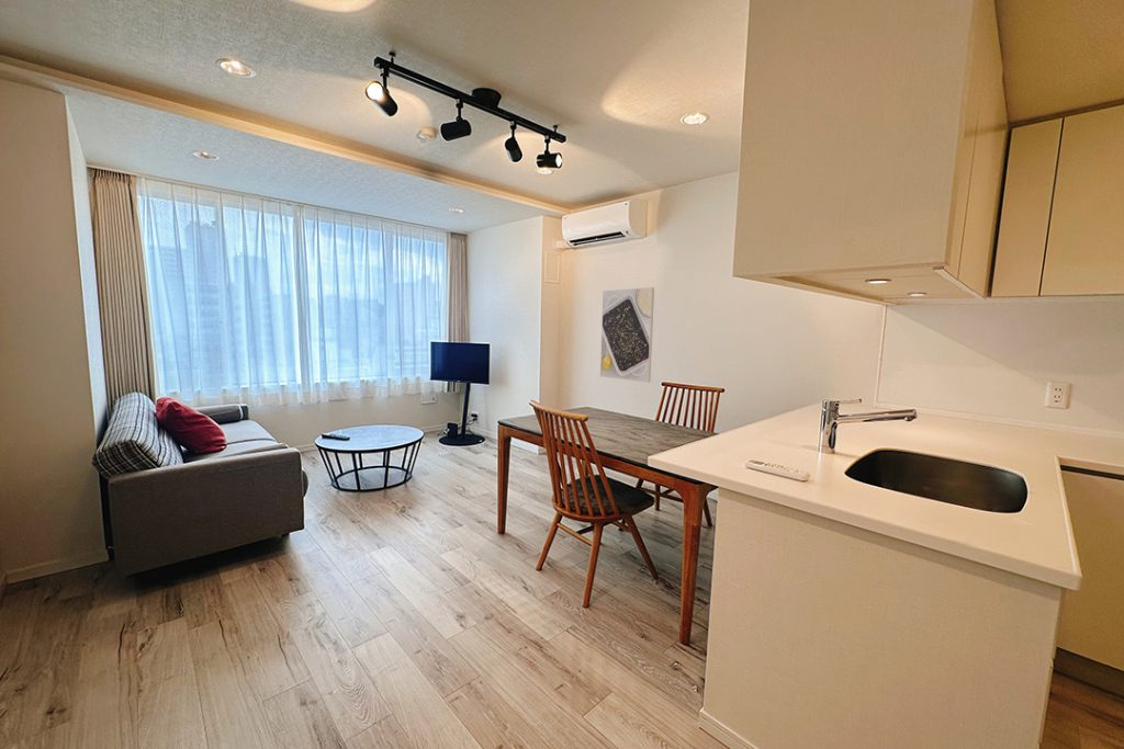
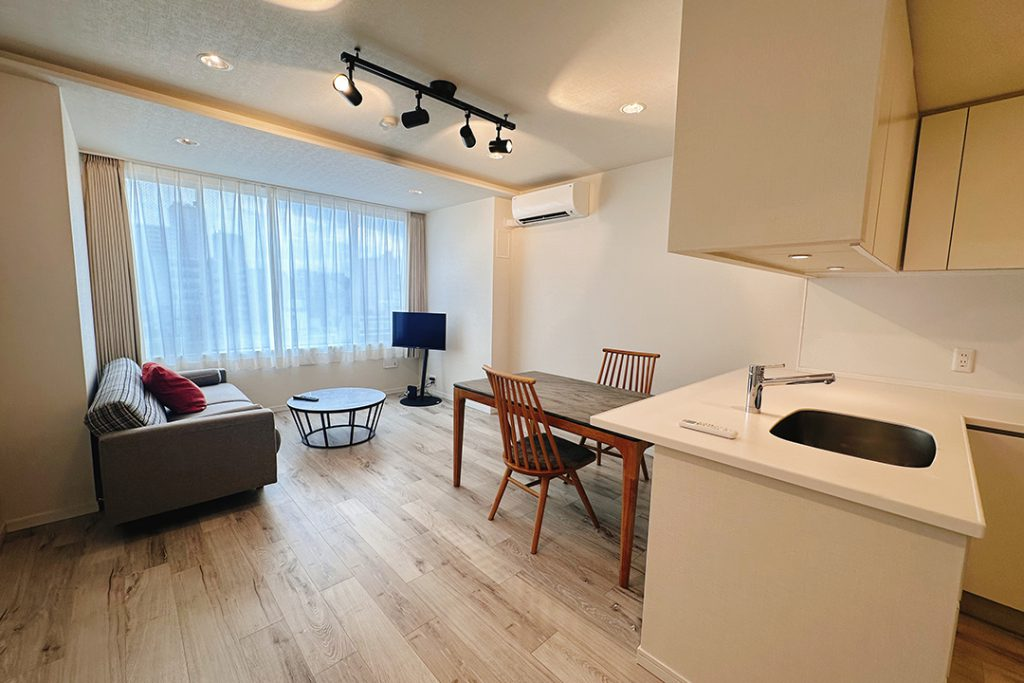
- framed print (626, 334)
